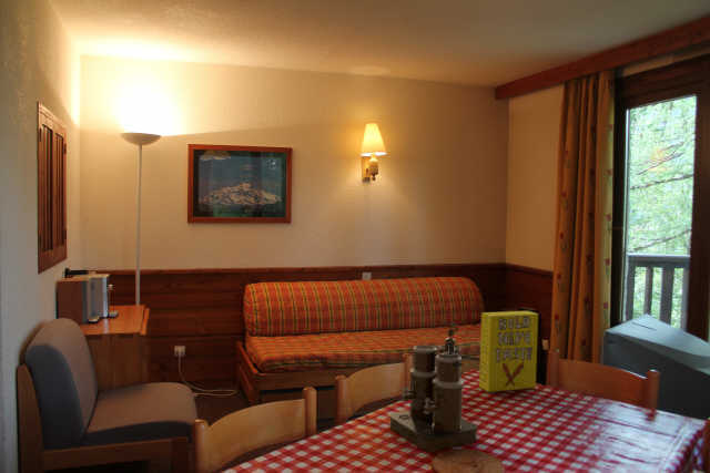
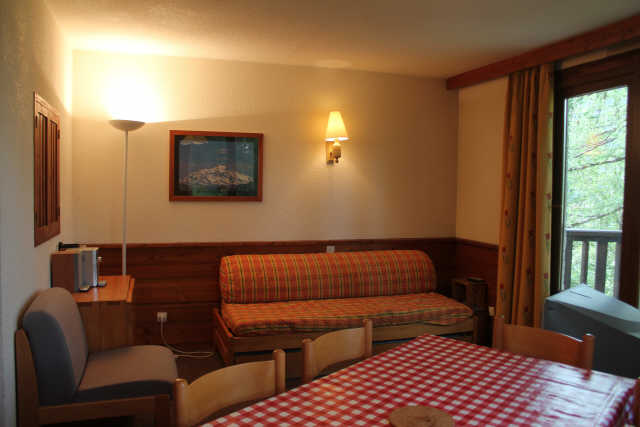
- coffee maker (433, 379)
- cereal box (508, 350)
